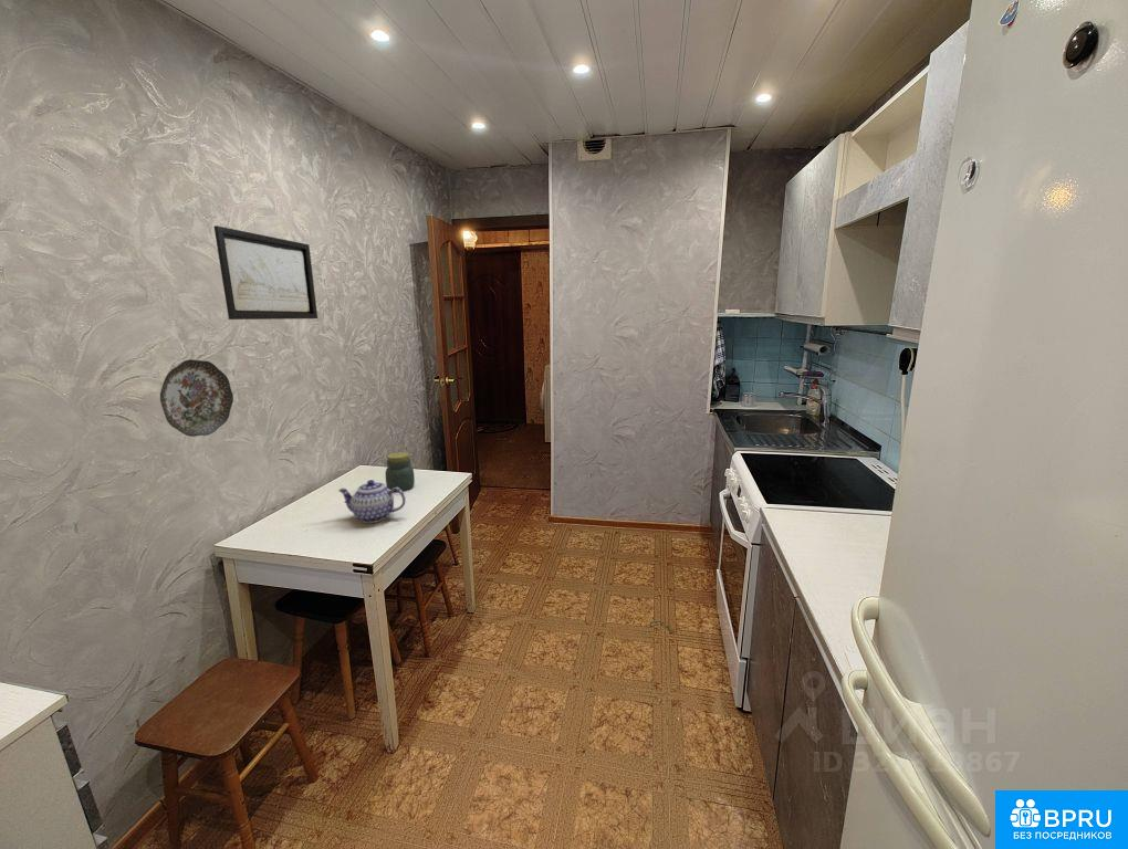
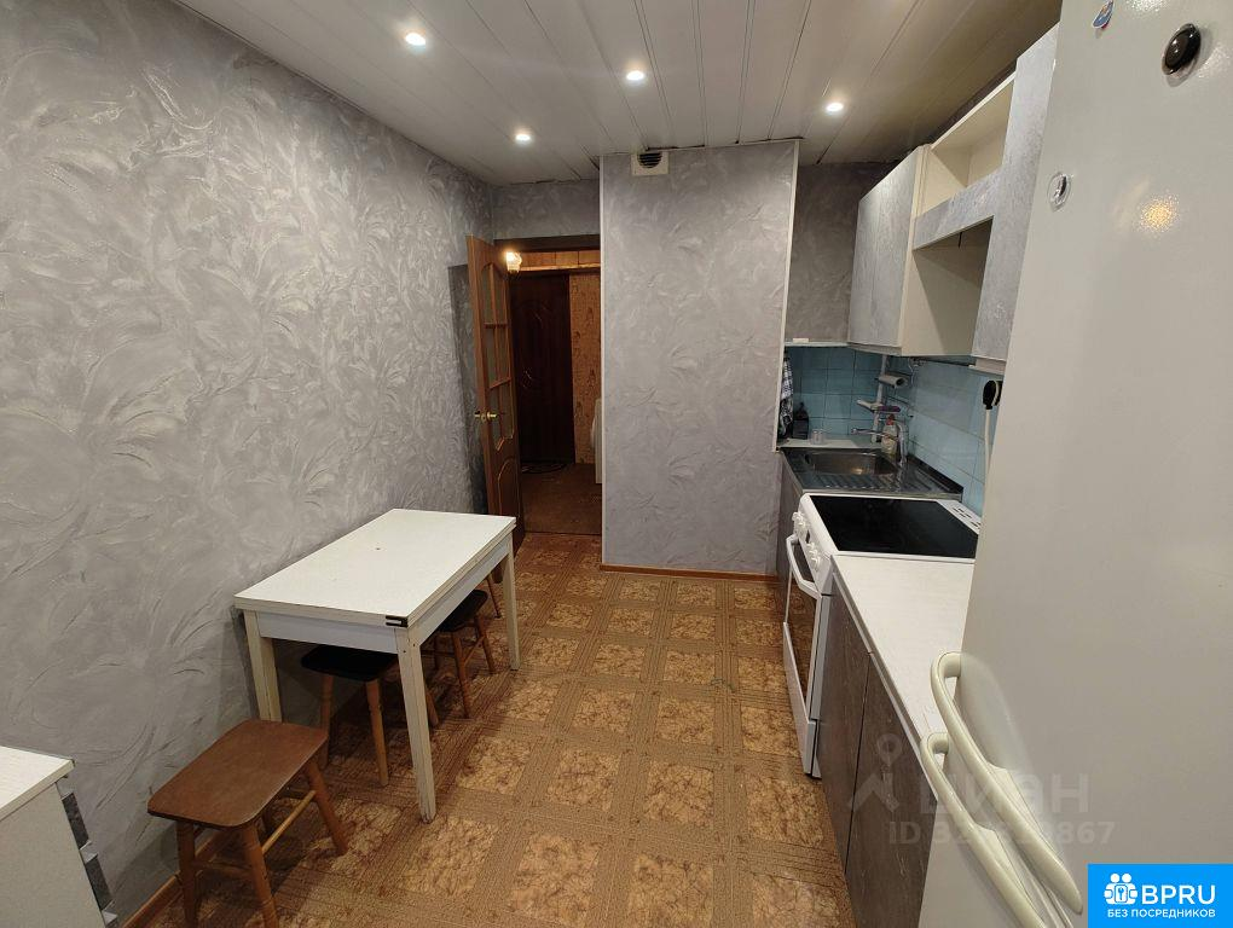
- jar (399, 471)
- teapot (372, 499)
- wall art (272, 277)
- decorative plate (196, 398)
